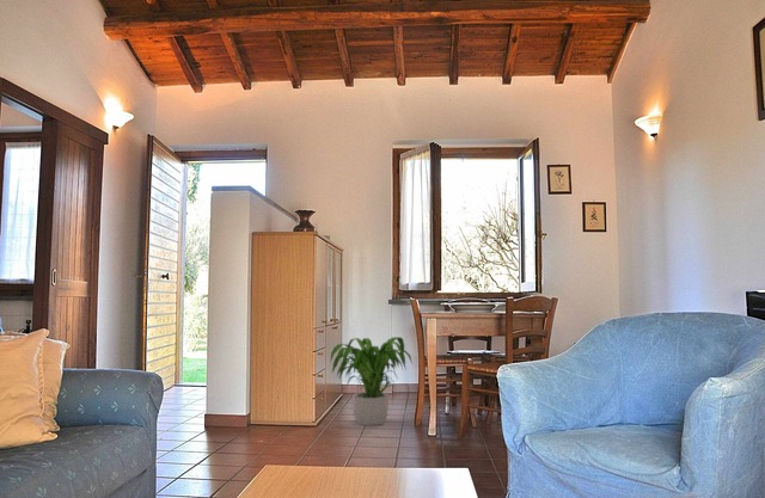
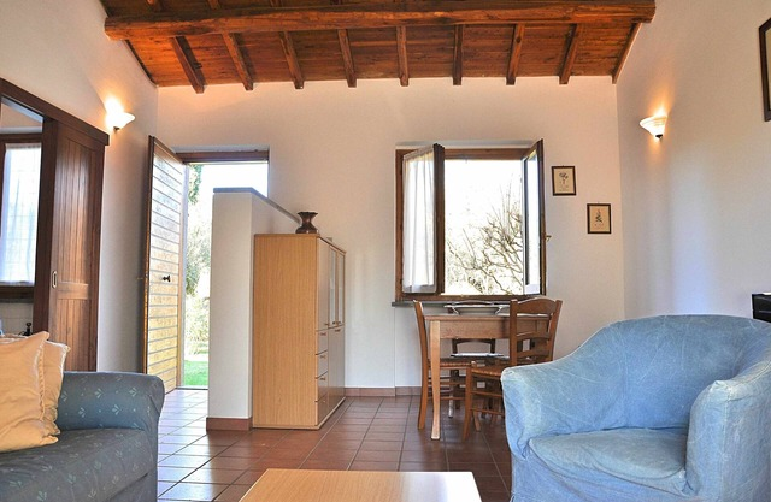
- potted plant (372, 379)
